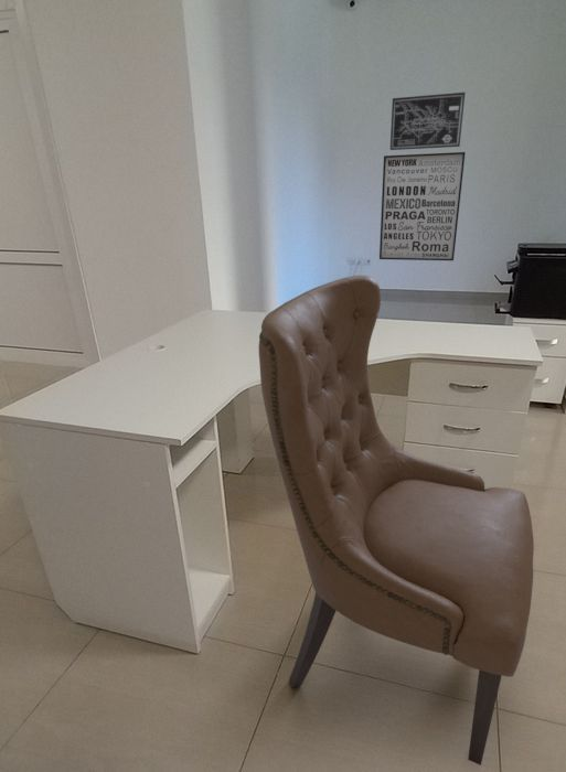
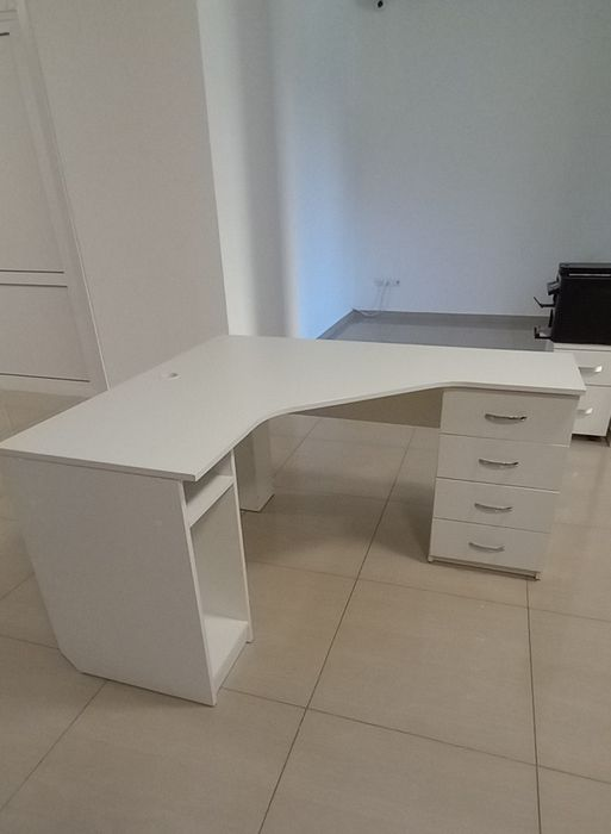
- wall art (426, 122)
- wall art (419, 208)
- chair (399, 500)
